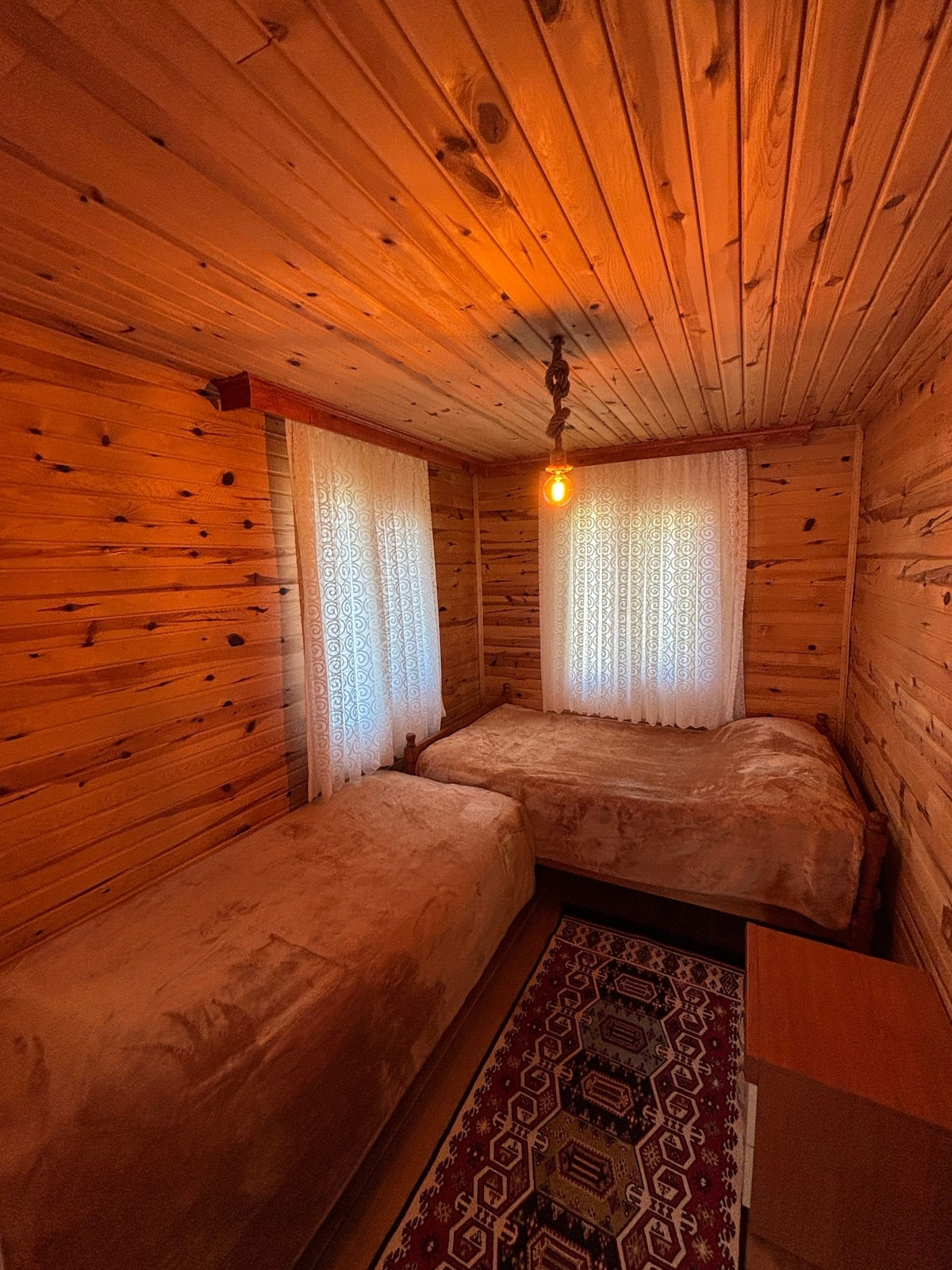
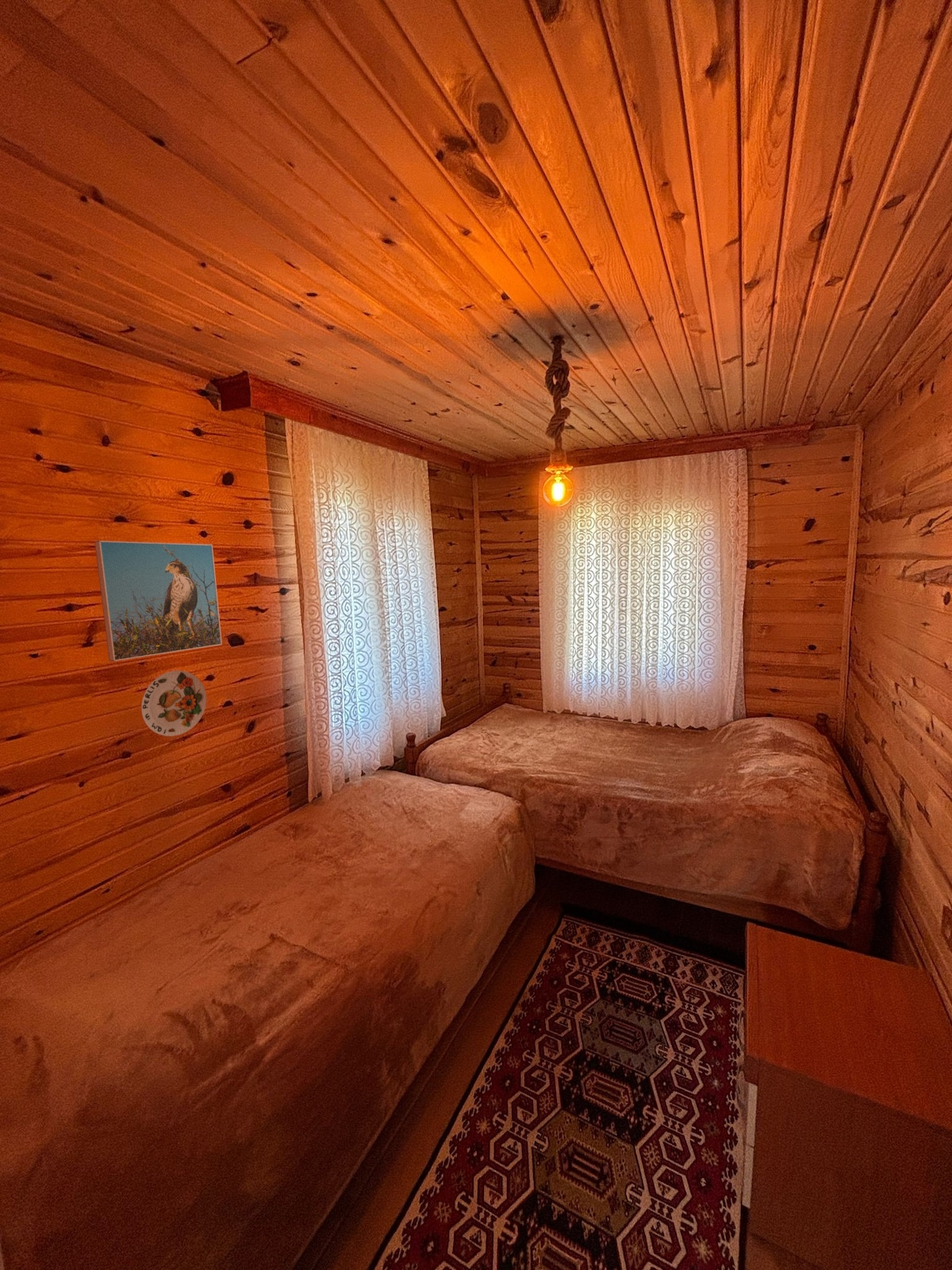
+ decorative plate (175, 702)
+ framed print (164, 598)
